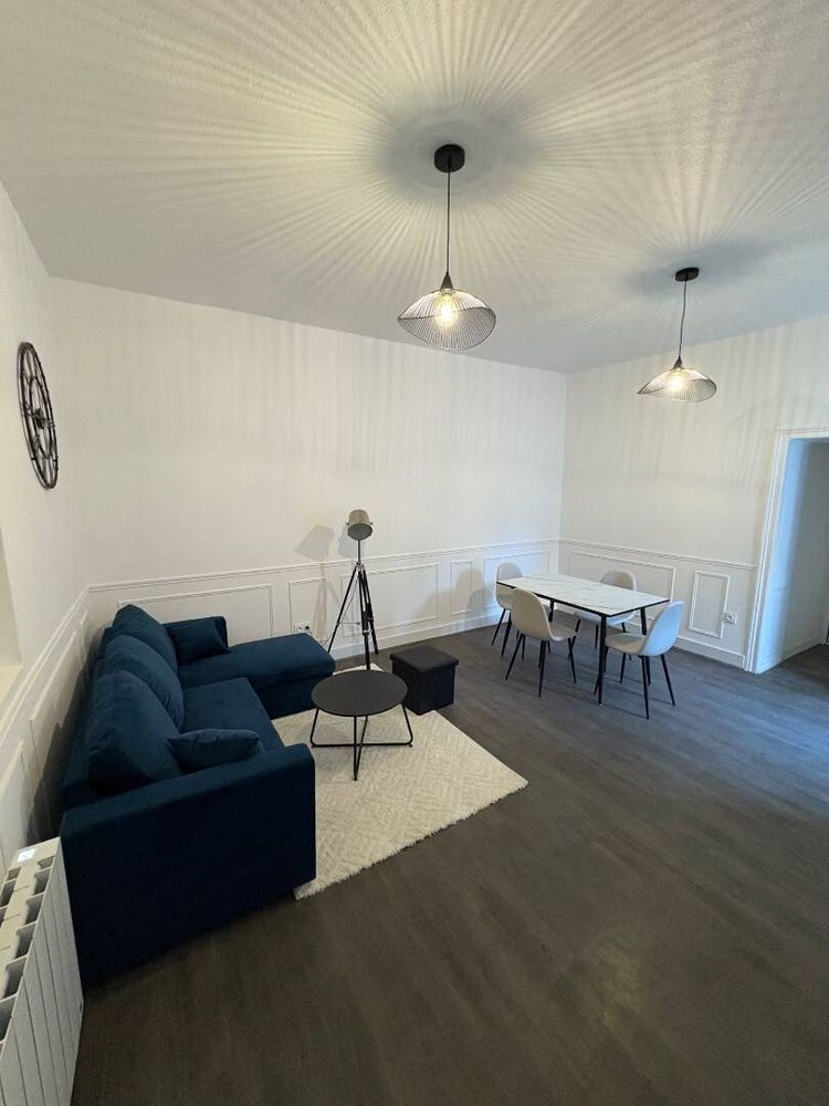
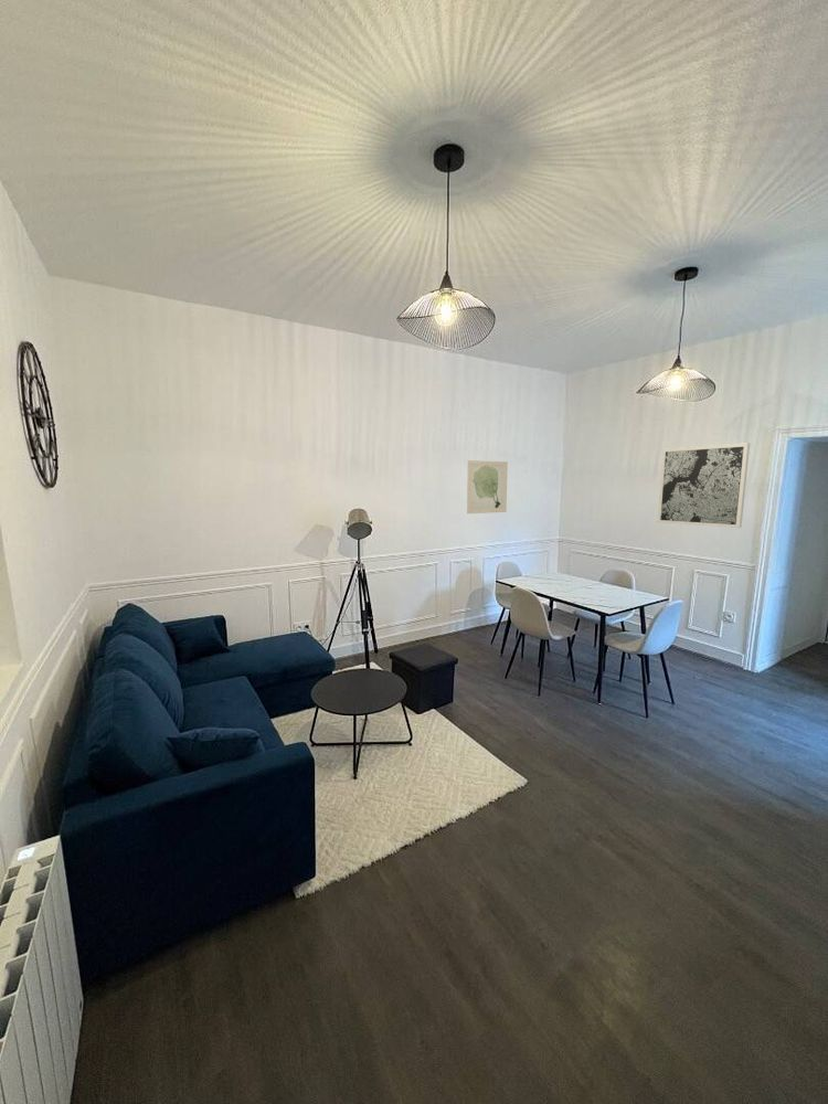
+ wall art (487, 487)
+ wall art (700, 486)
